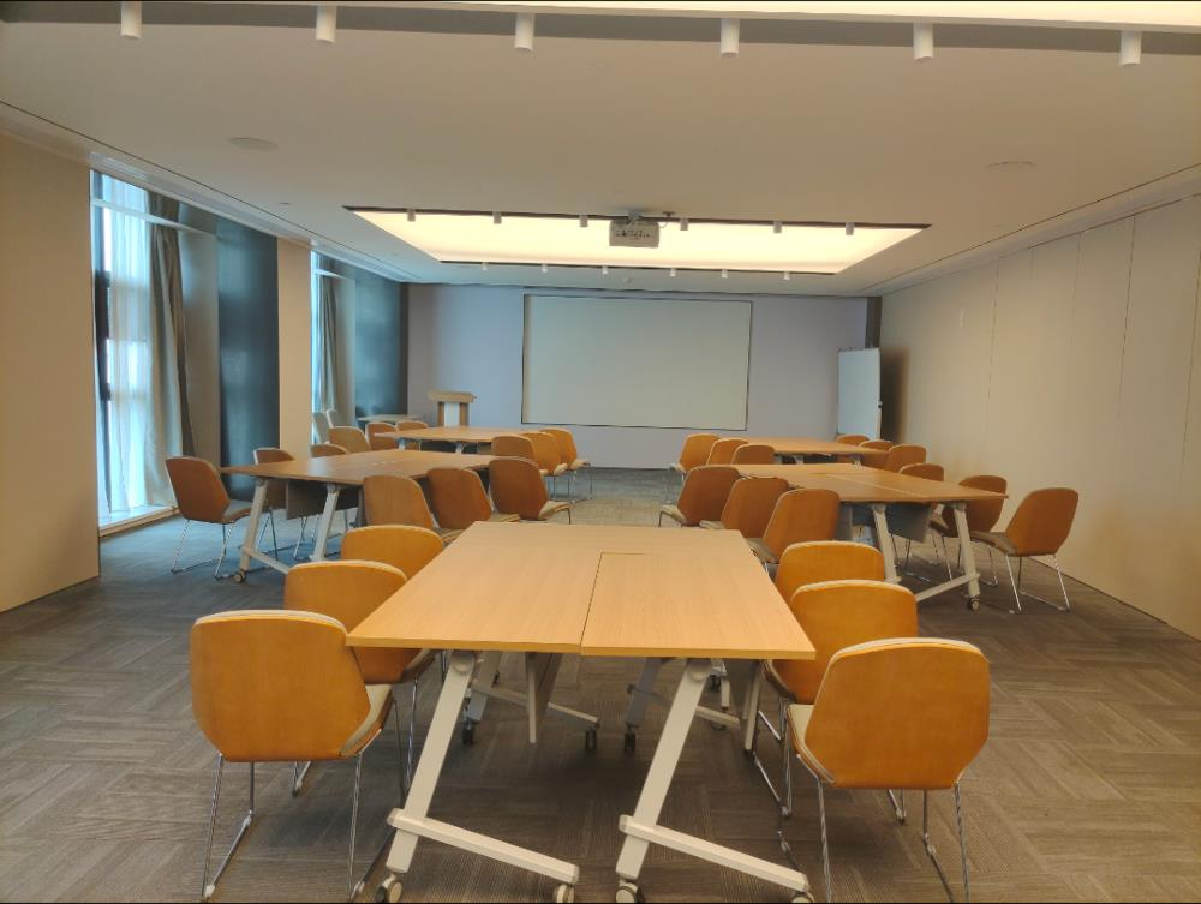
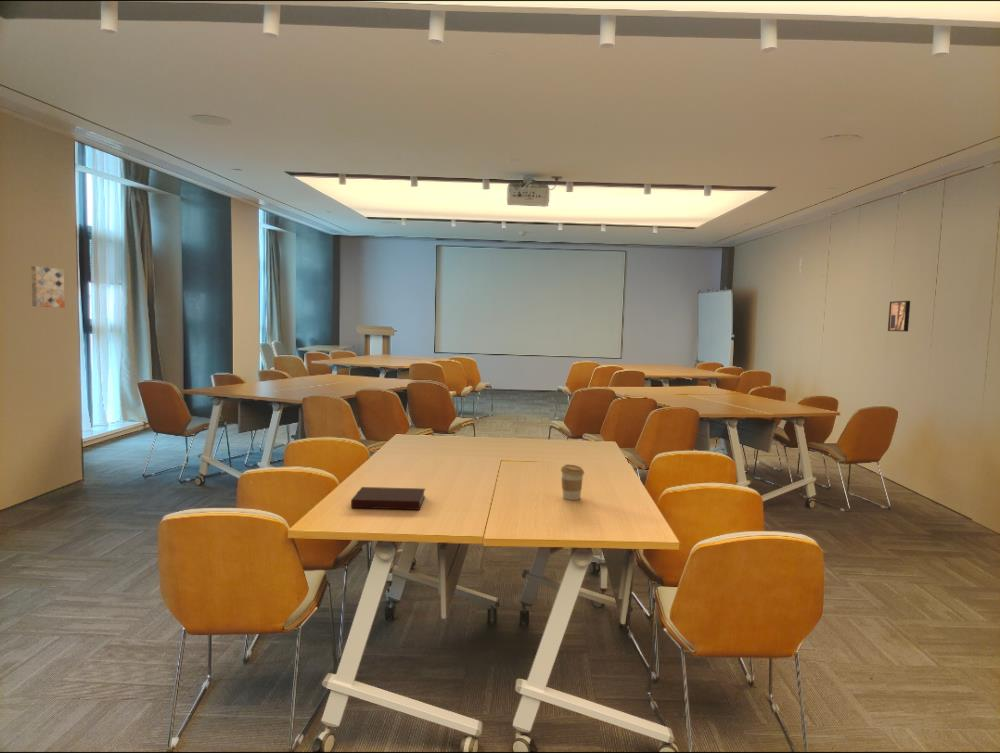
+ notebook (389, 498)
+ wall art (898, 316)
+ wall art (48, 287)
+ coffee cup (572, 481)
